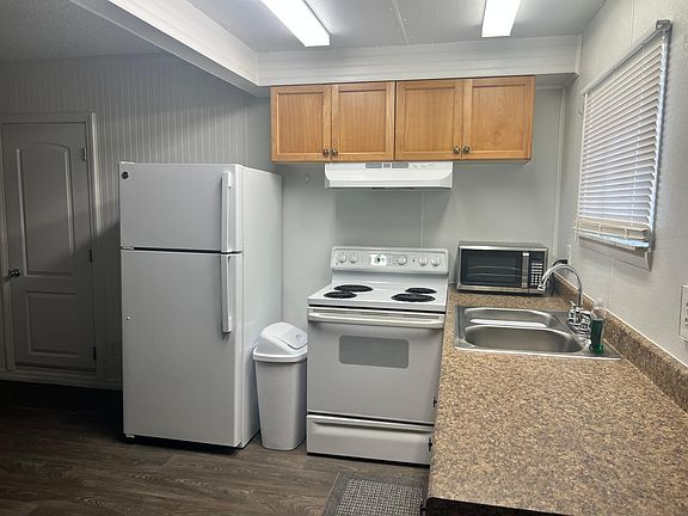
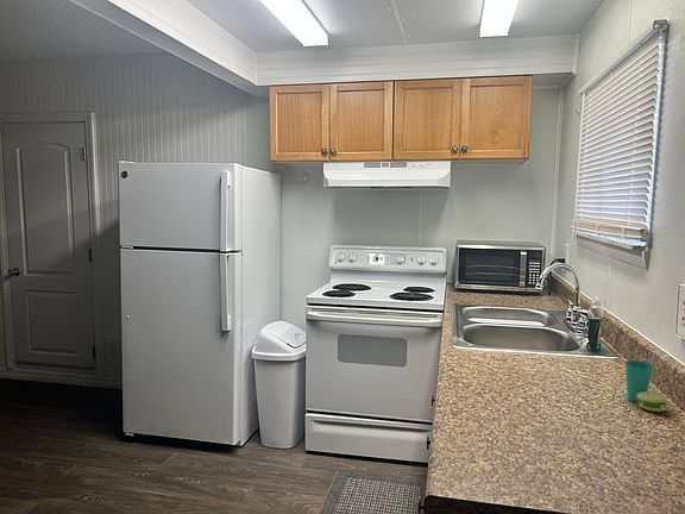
+ cup (645, 386)
